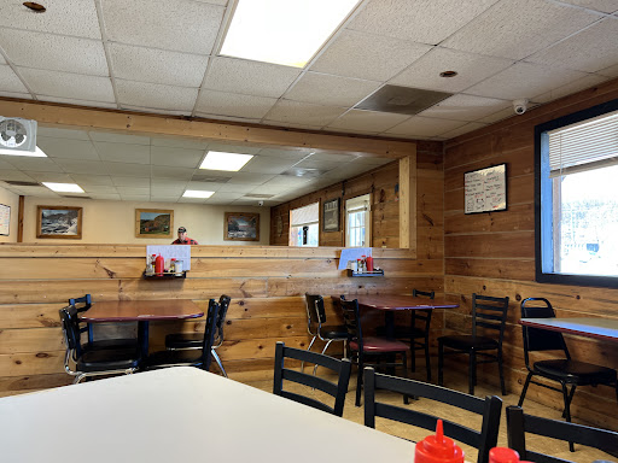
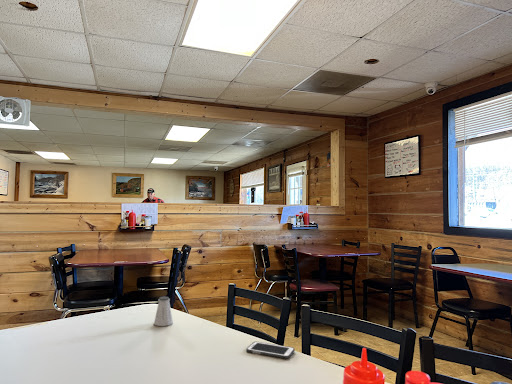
+ cell phone (270, 349)
+ saltshaker (163, 310)
